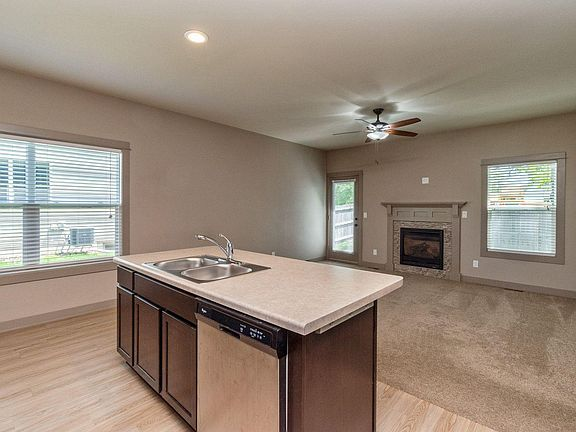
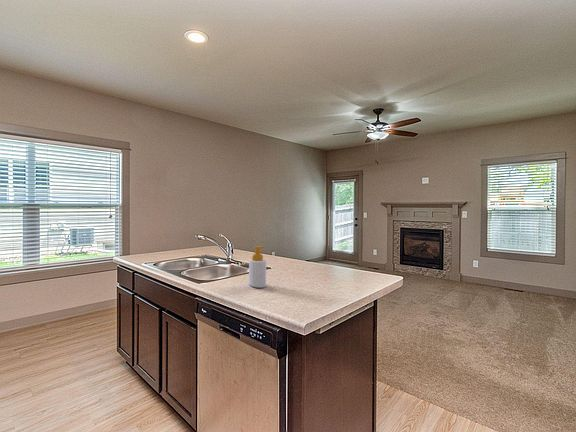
+ soap bottle (257, 265)
